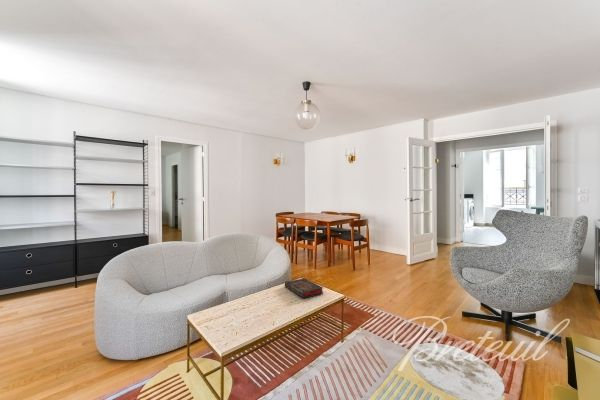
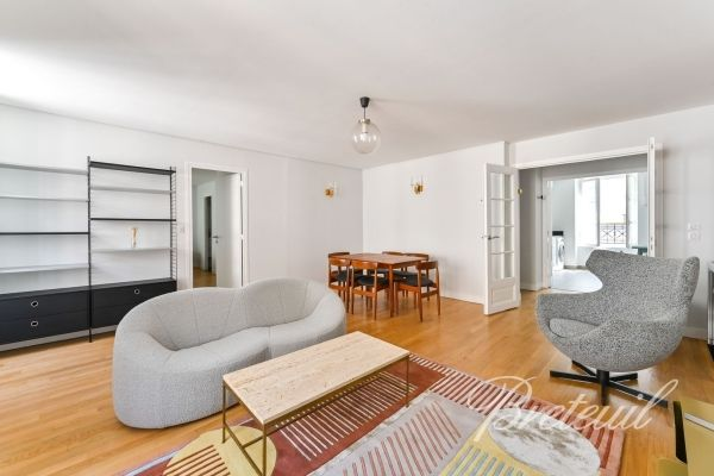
- book (303, 287)
